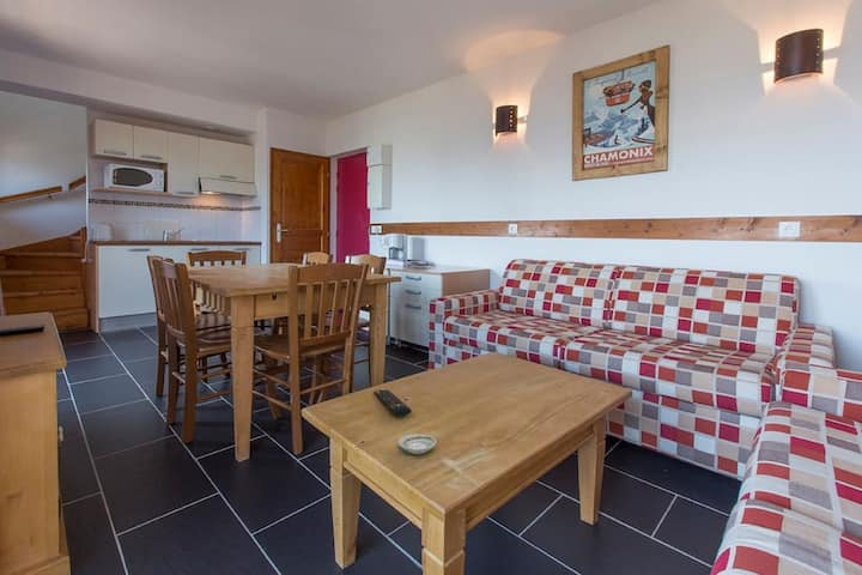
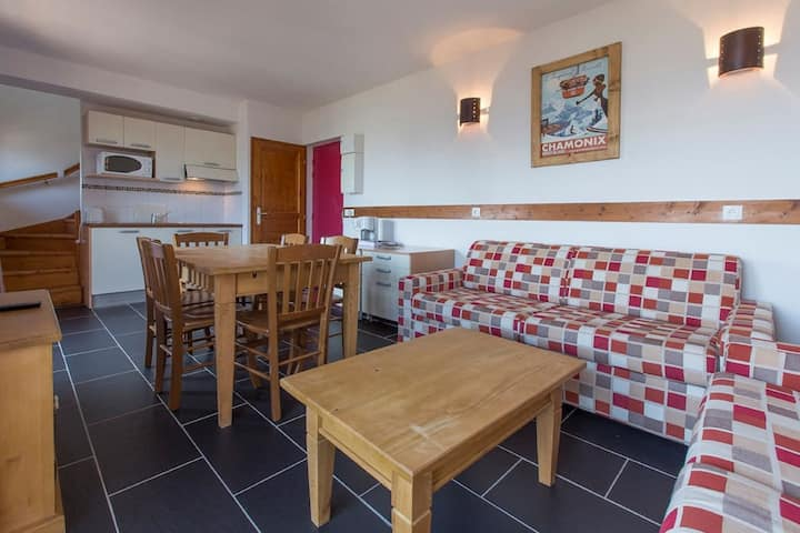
- remote control (390, 401)
- saucer (417, 444)
